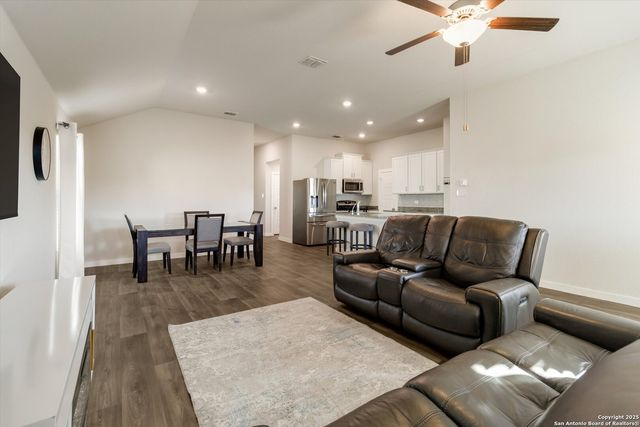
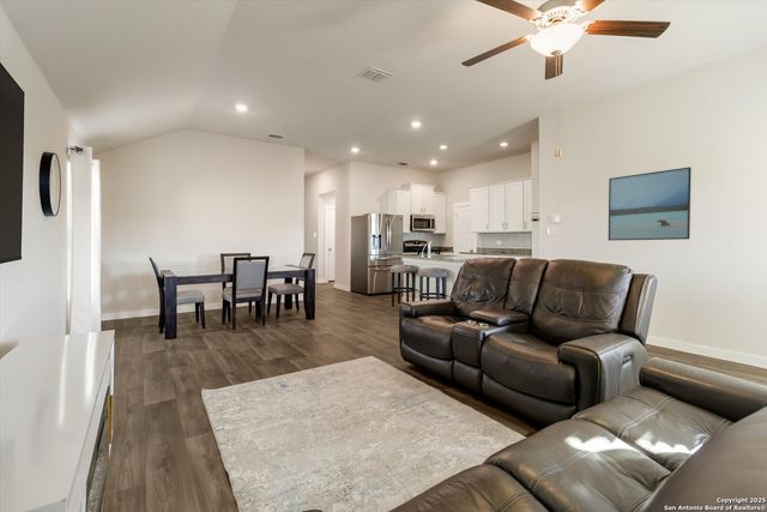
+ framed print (646, 206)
